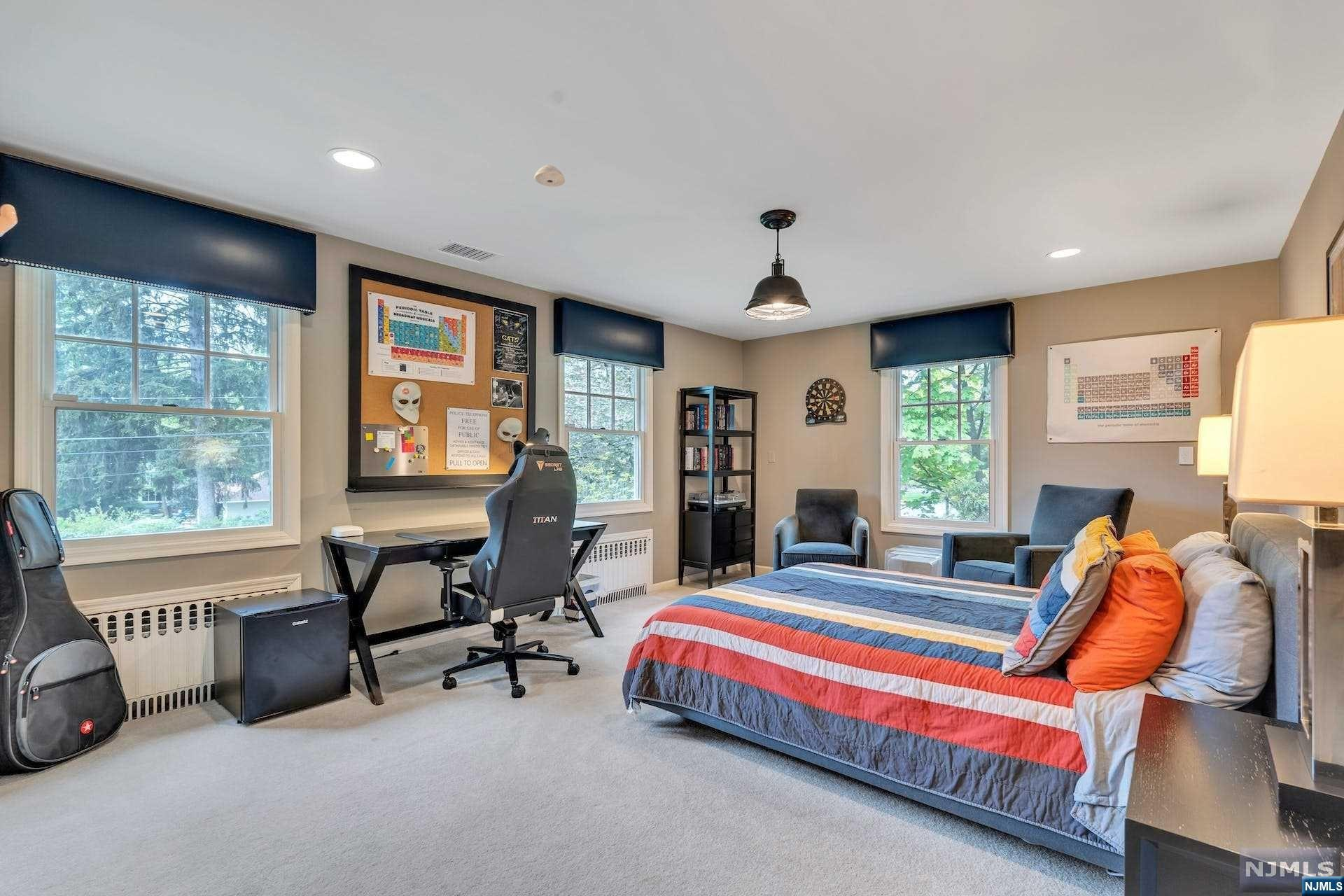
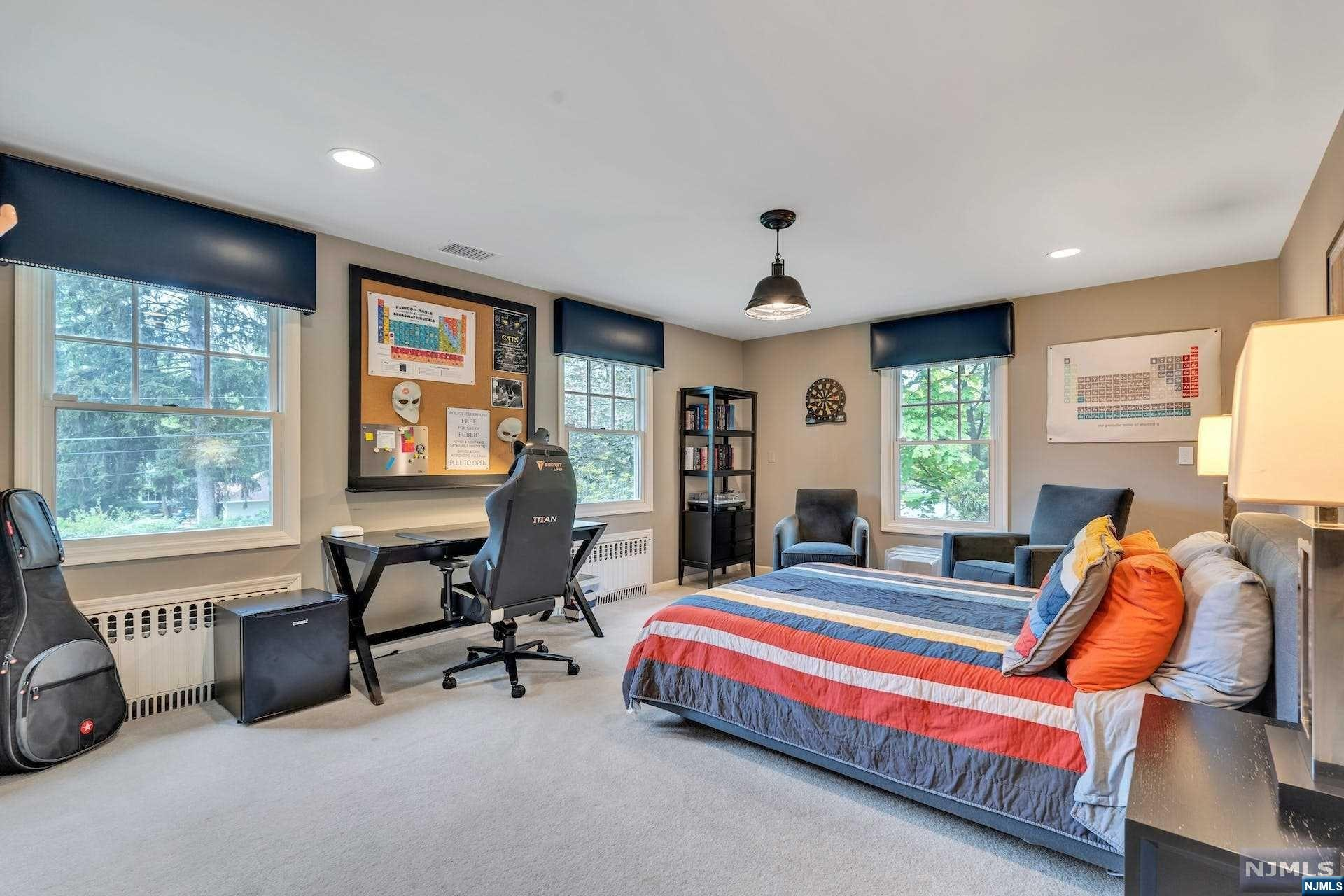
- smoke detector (550, 174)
